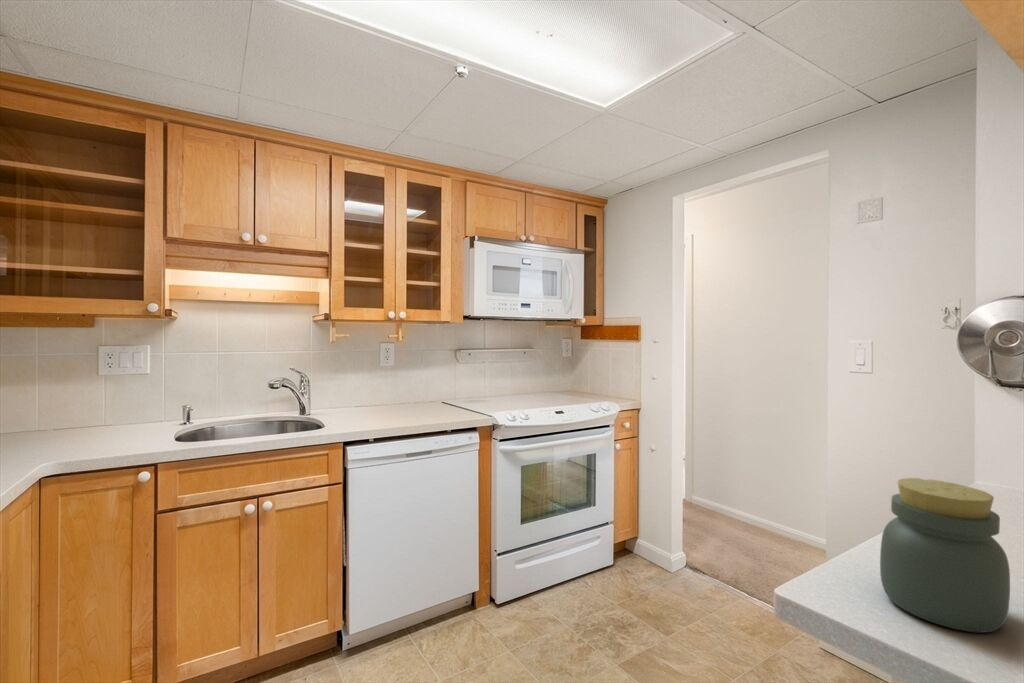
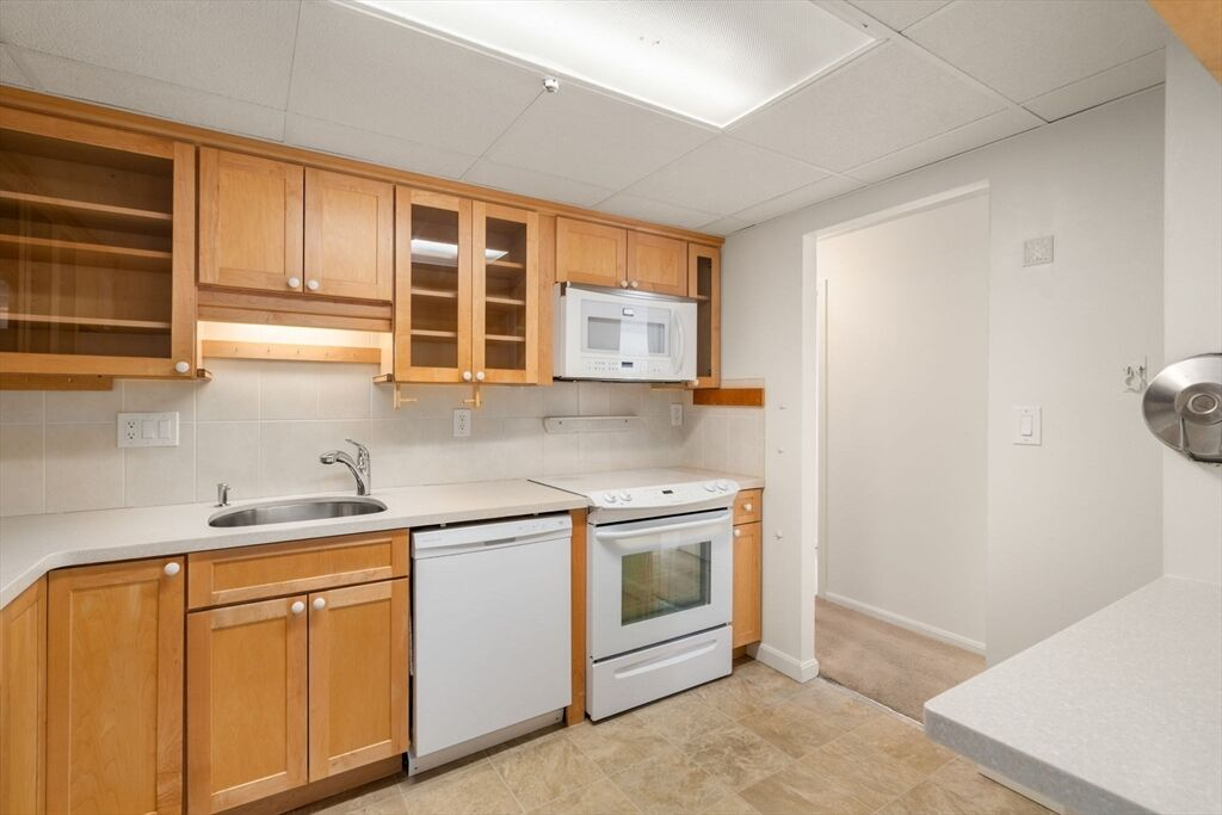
- jar (940, 547)
